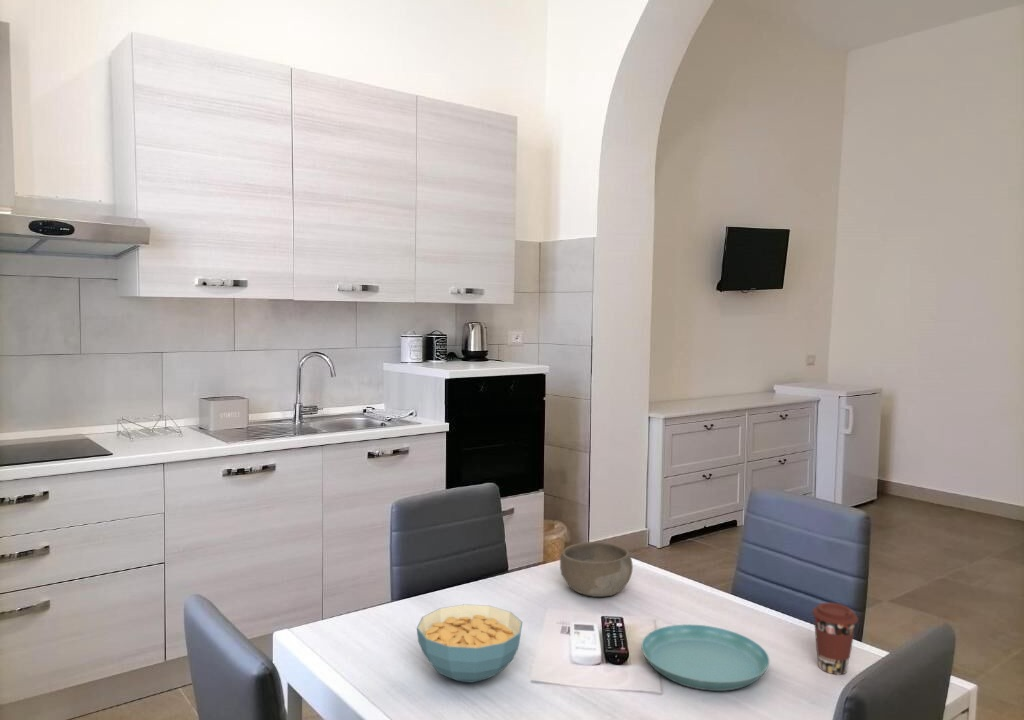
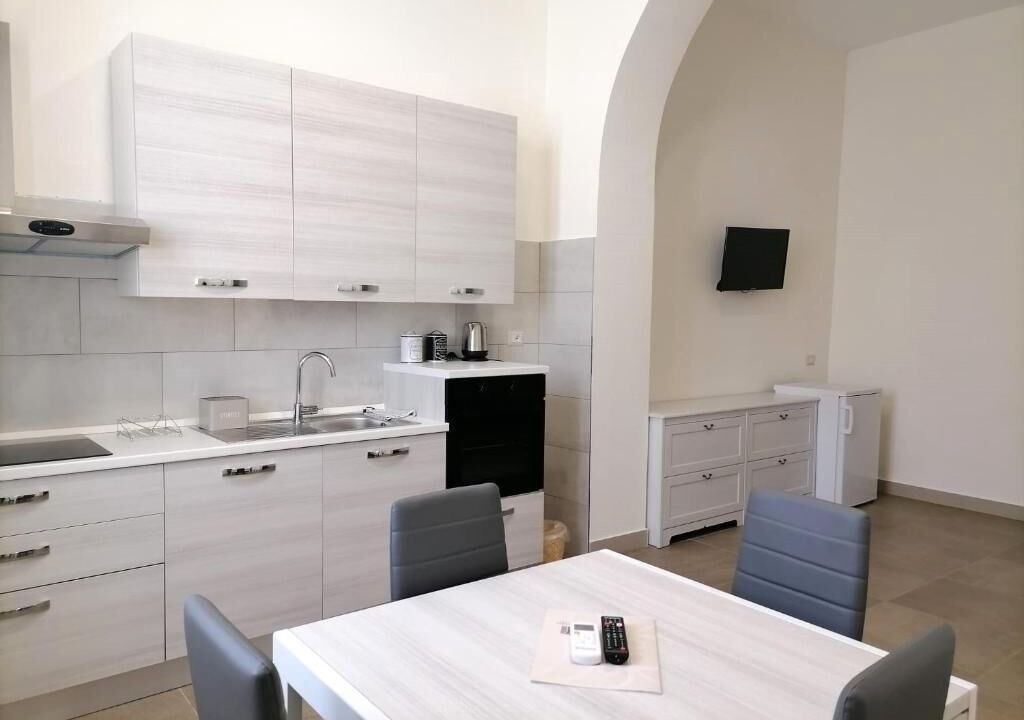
- cereal bowl (469, 650)
- saucer (703, 658)
- bowl (596, 570)
- coffee cup (833, 638)
